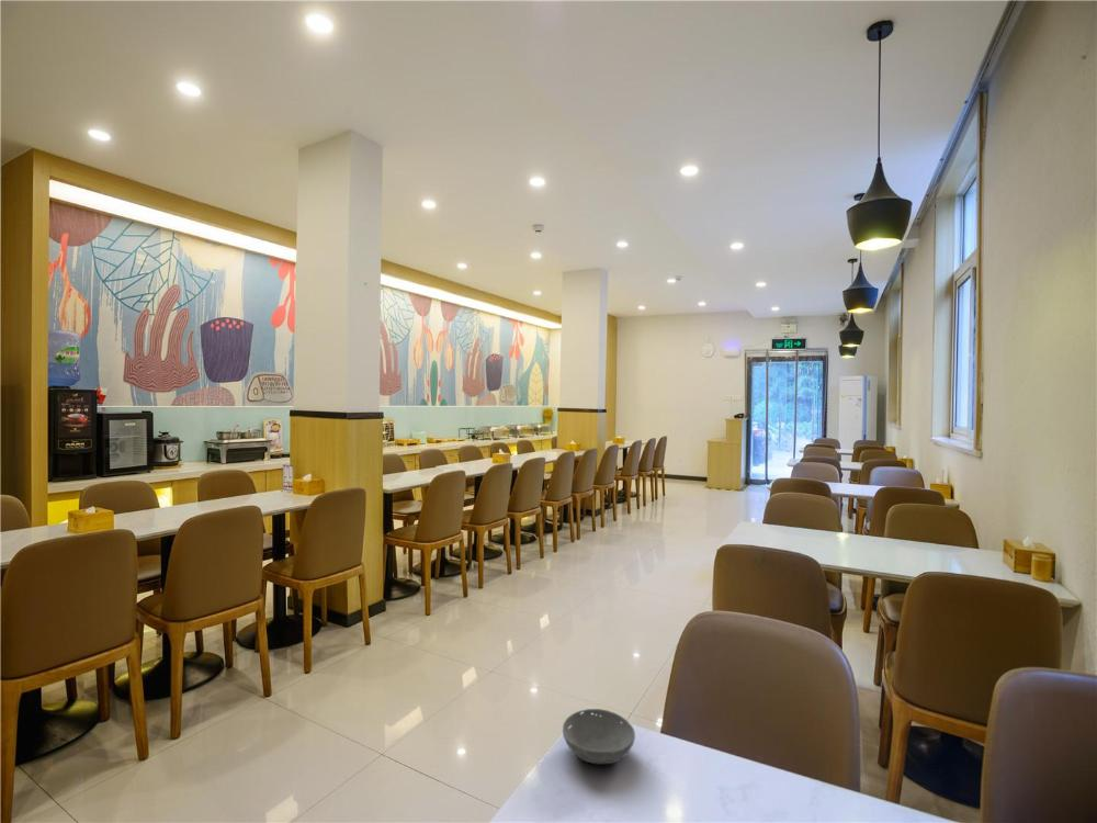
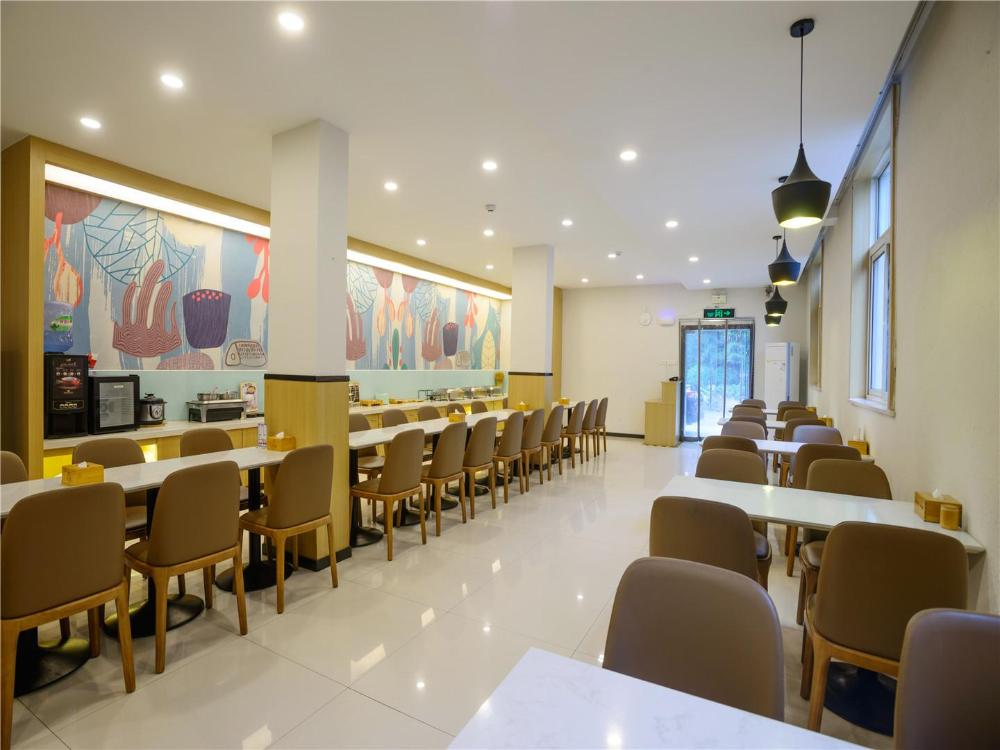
- bowl (598, 740)
